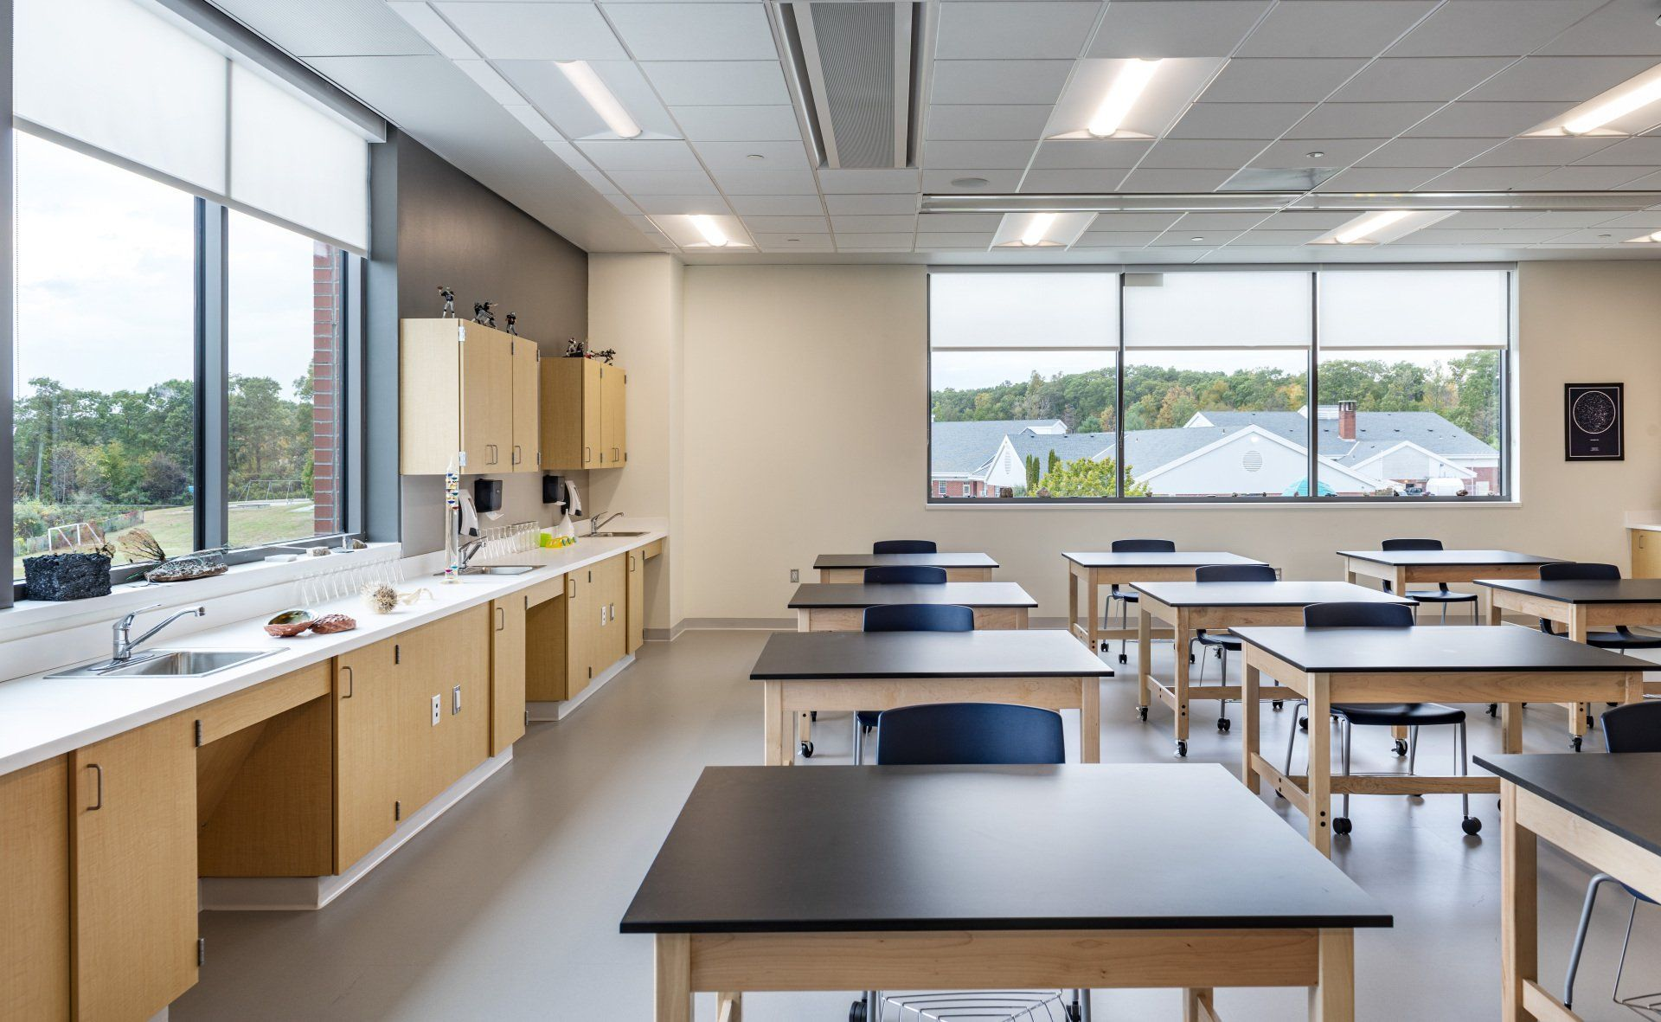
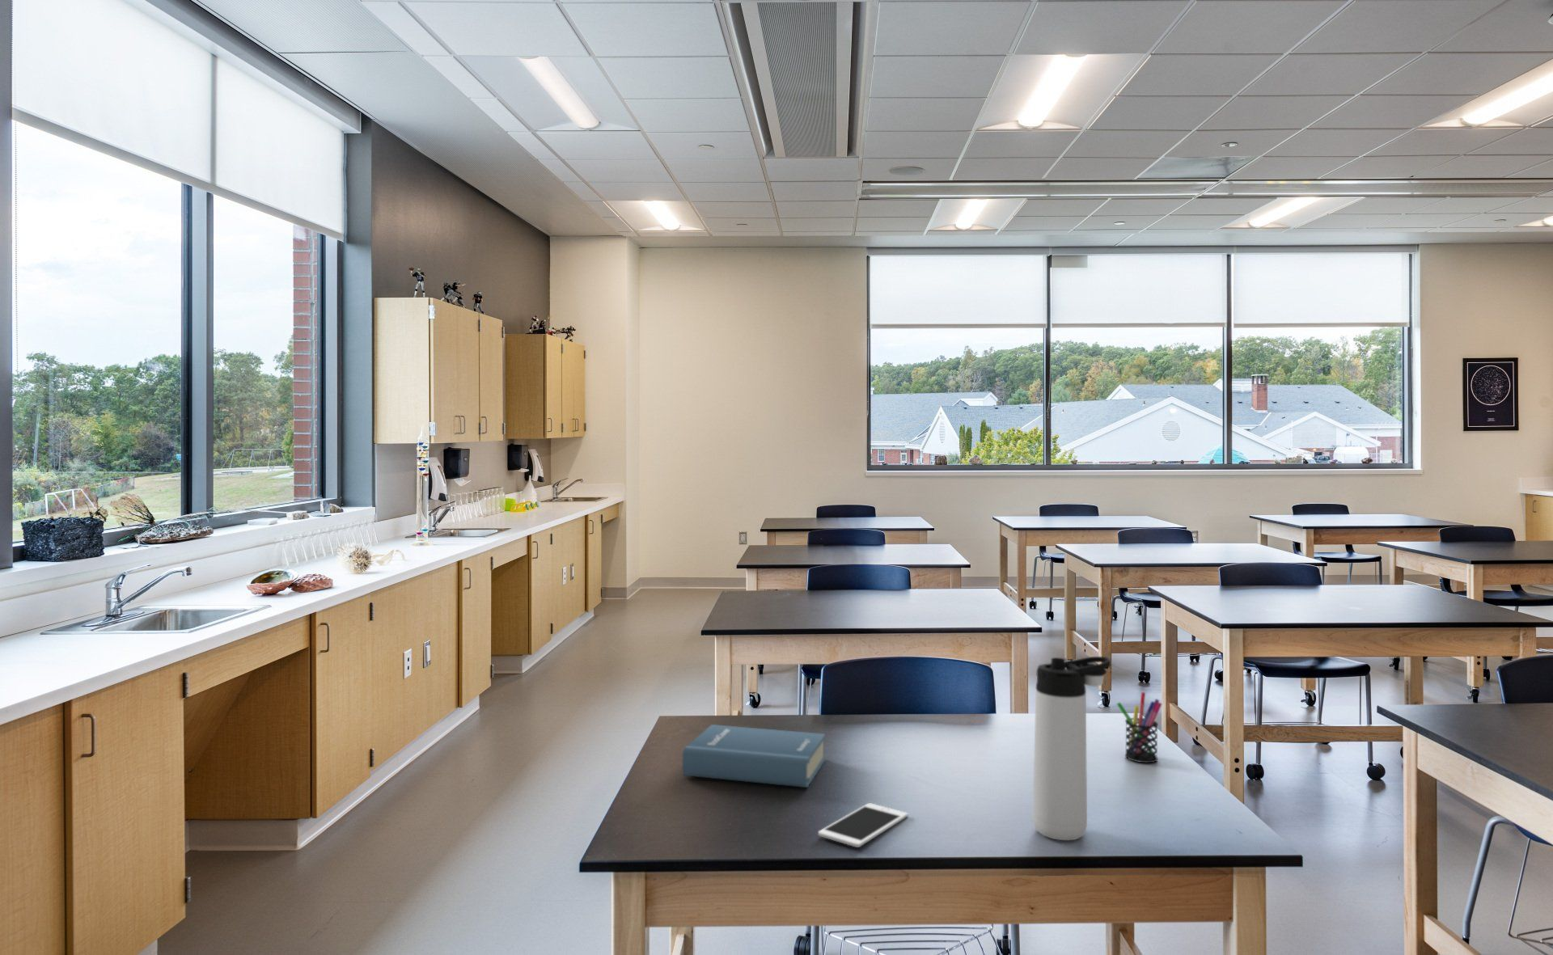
+ cell phone (864, 824)
+ pen holder (1137, 725)
+ hardback book (755, 754)
+ thermos bottle (1072, 744)
